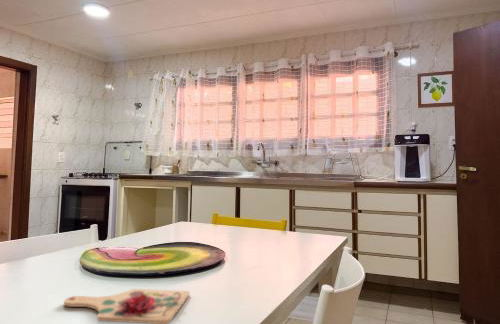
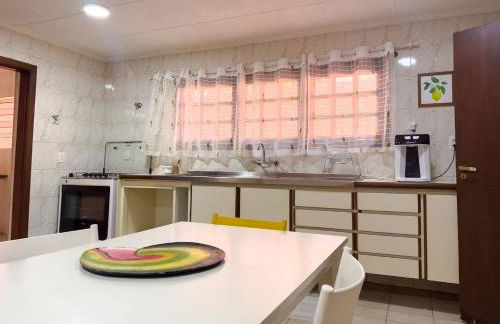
- cutting board (122, 298)
